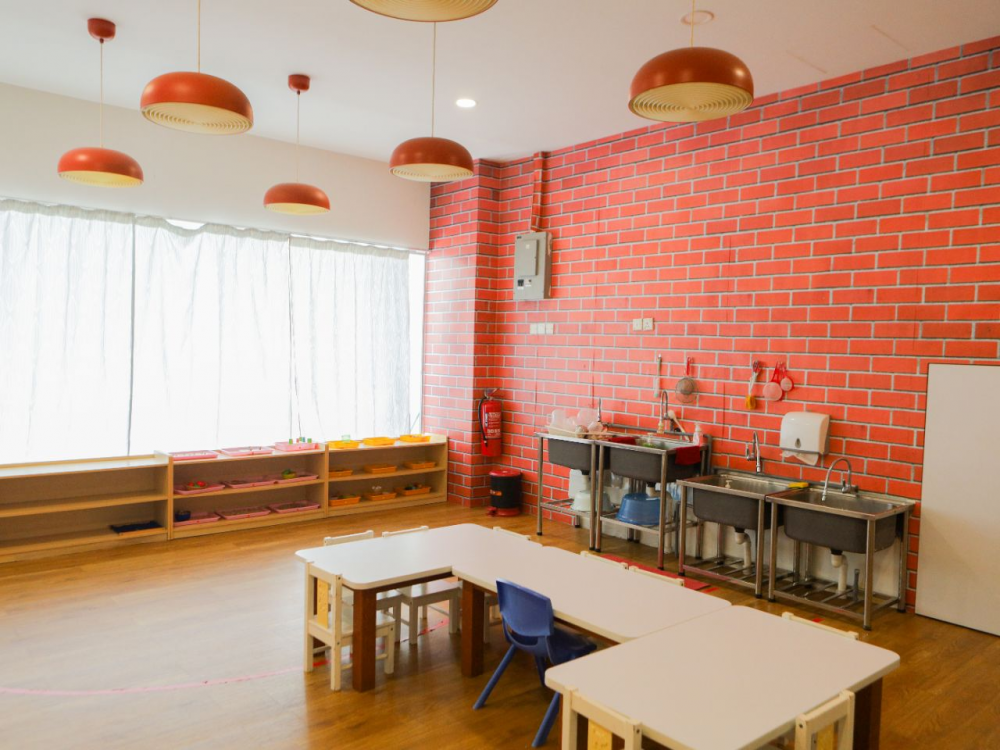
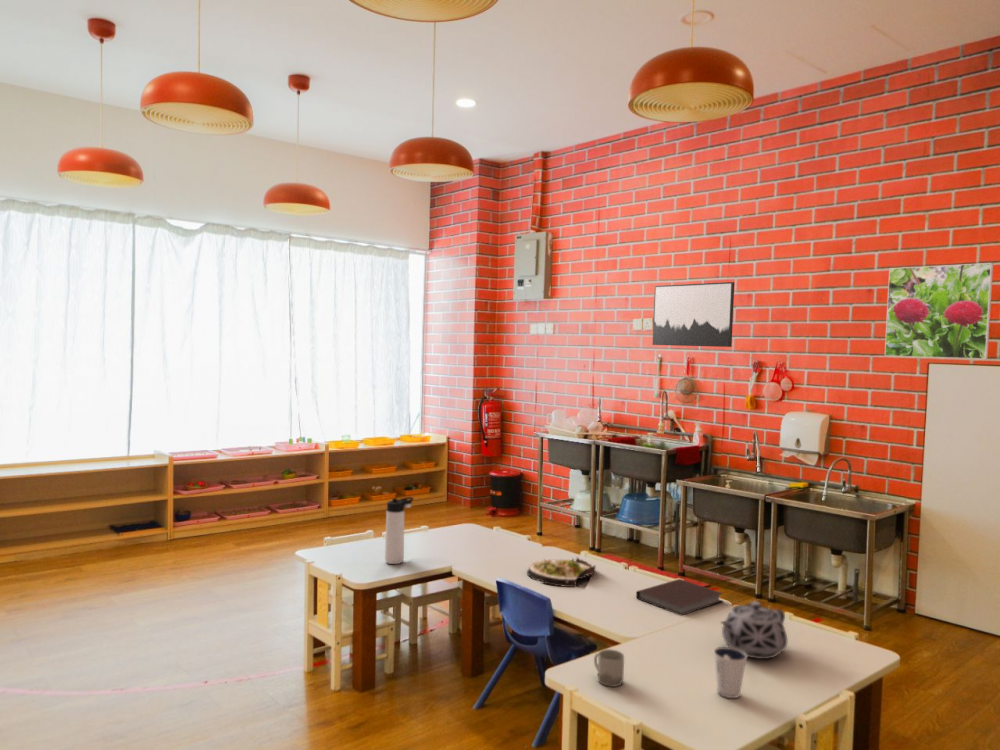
+ salad plate (559, 568)
+ thermos bottle (399, 529)
+ wall art (691, 315)
+ notebook (679, 595)
+ dixie cup (729, 673)
+ cup (607, 665)
+ teapot (752, 627)
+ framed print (936, 311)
